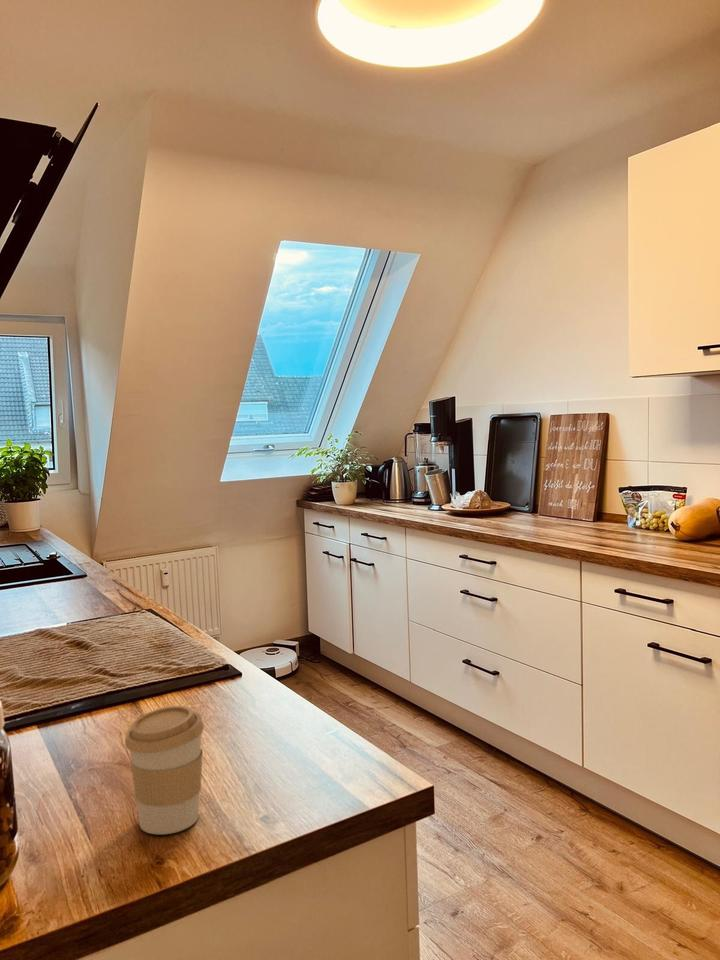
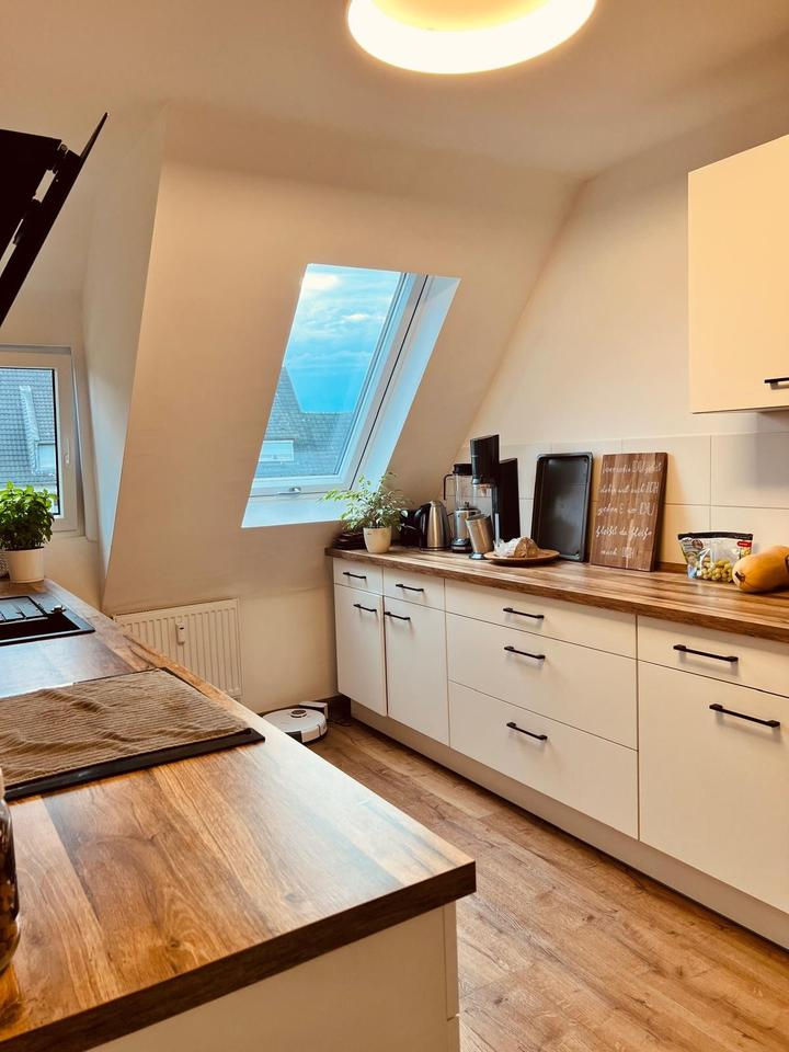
- coffee cup (166, 767)
